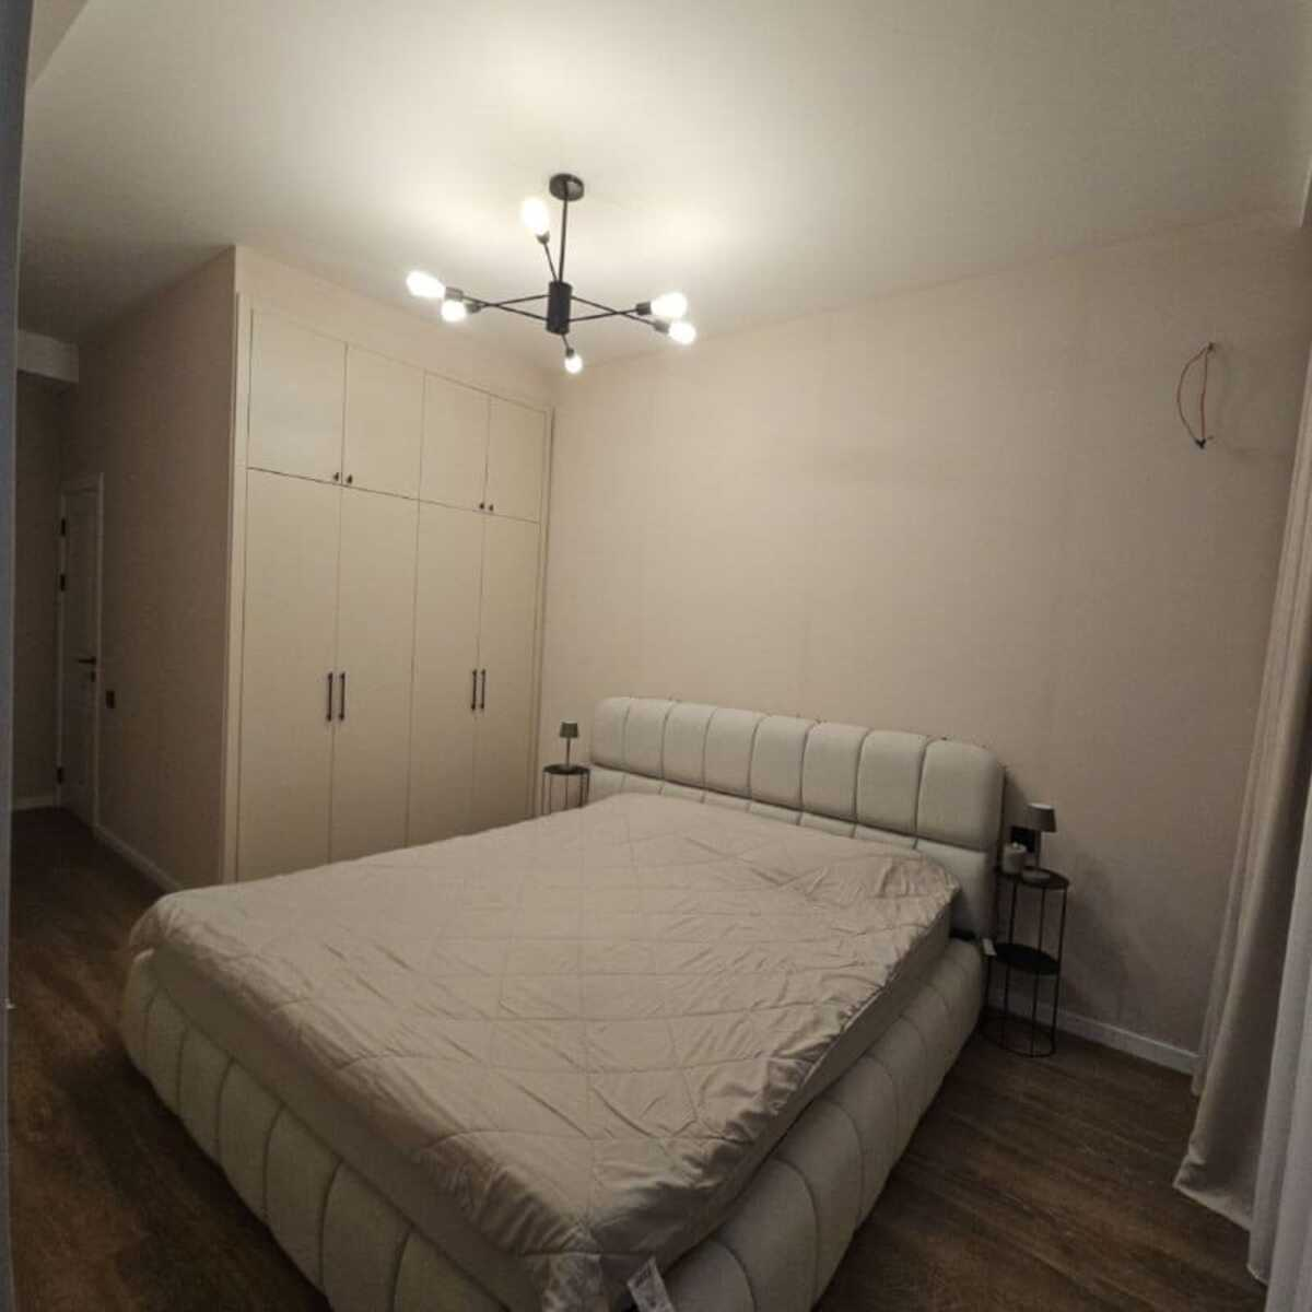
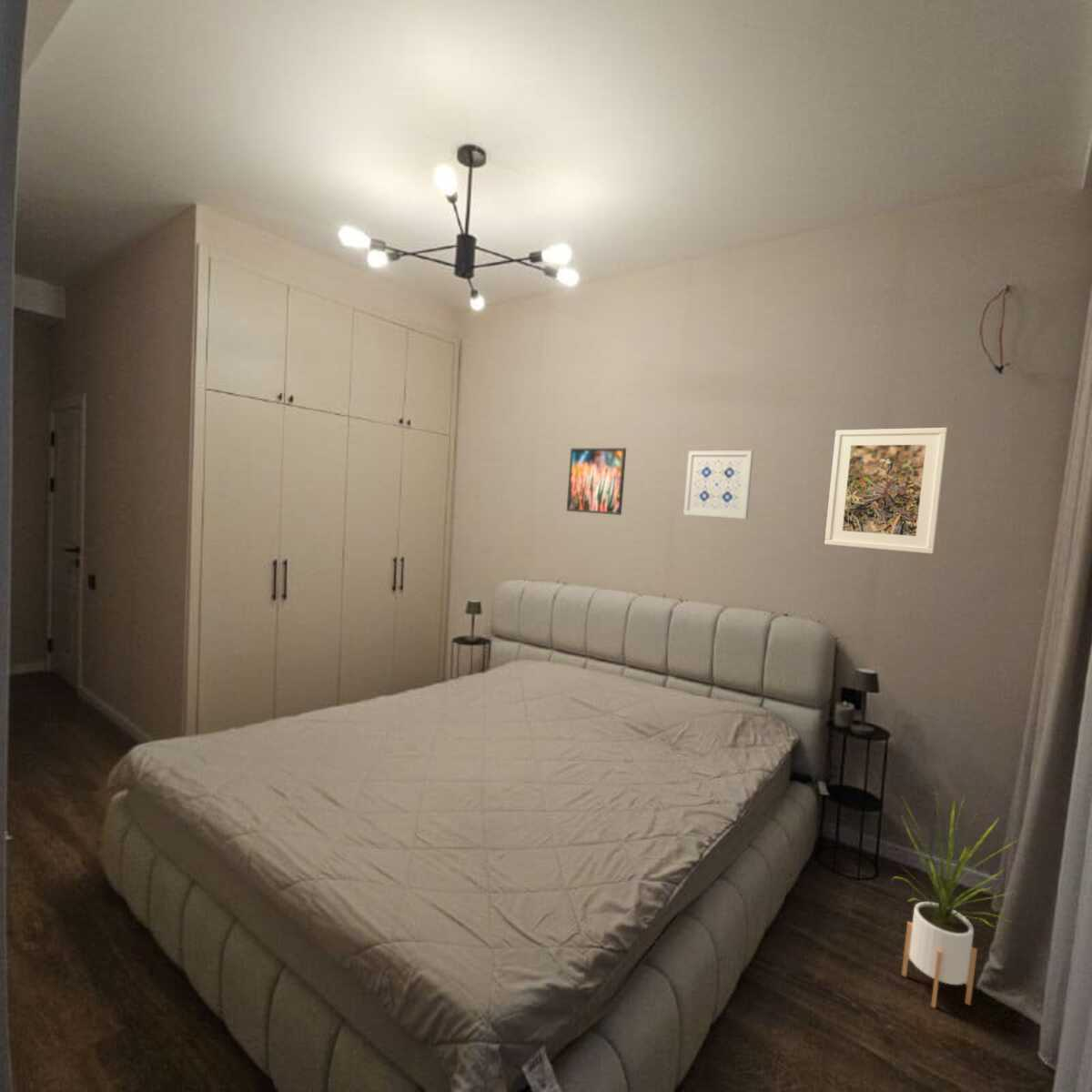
+ wall art (717, 483)
+ house plant (948, 897)
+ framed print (882, 489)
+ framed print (595, 480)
